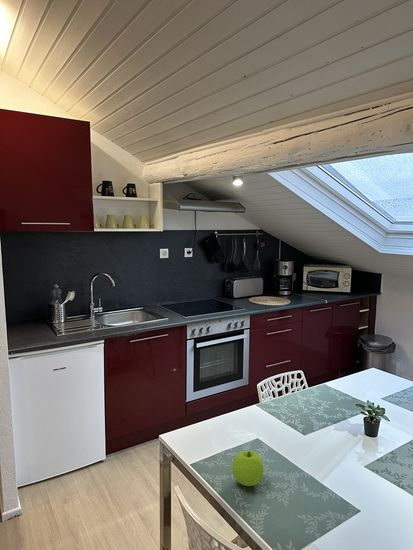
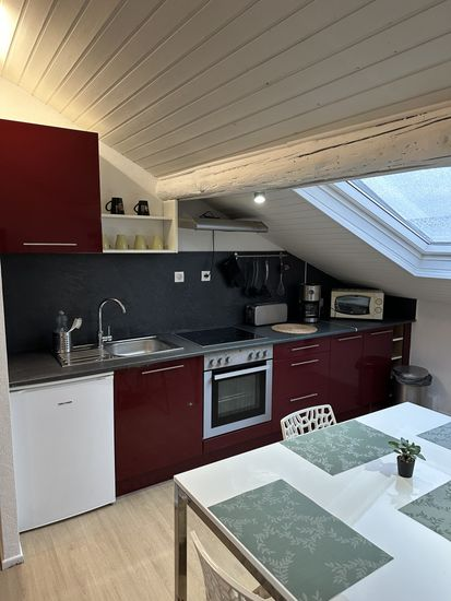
- apple (247, 468)
